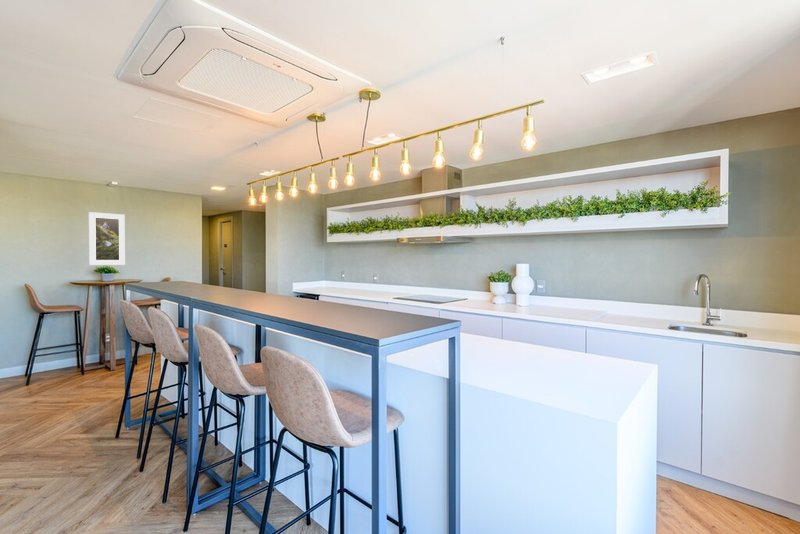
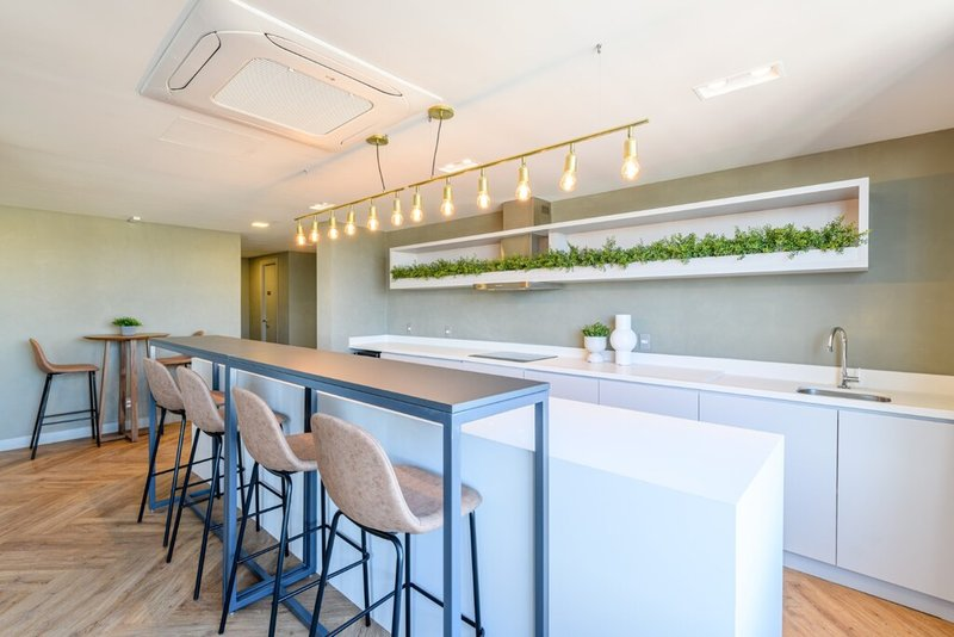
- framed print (107, 239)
